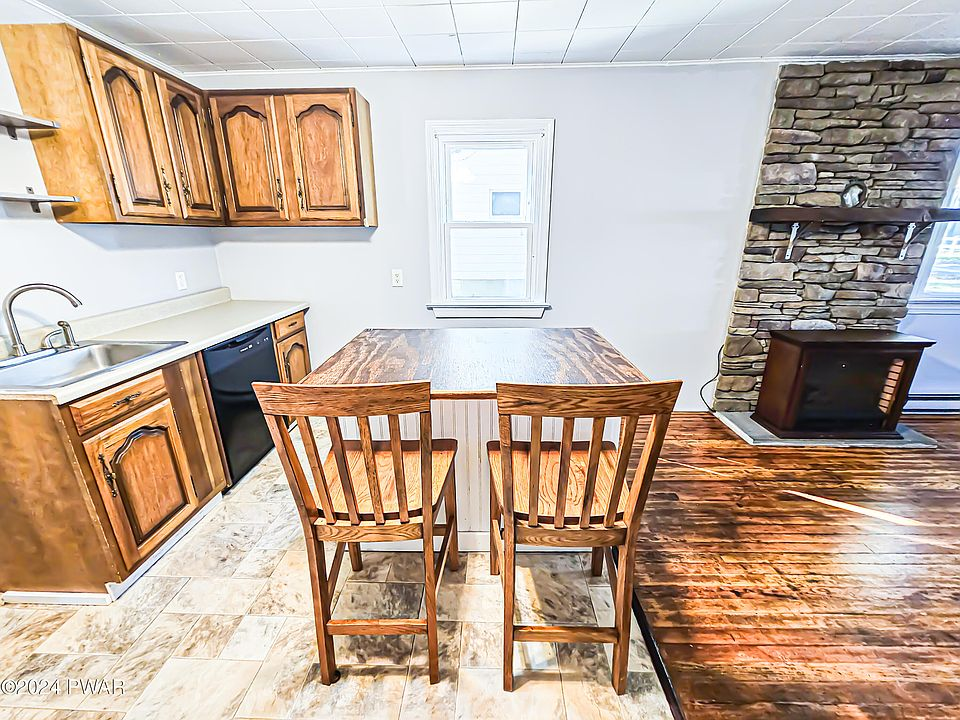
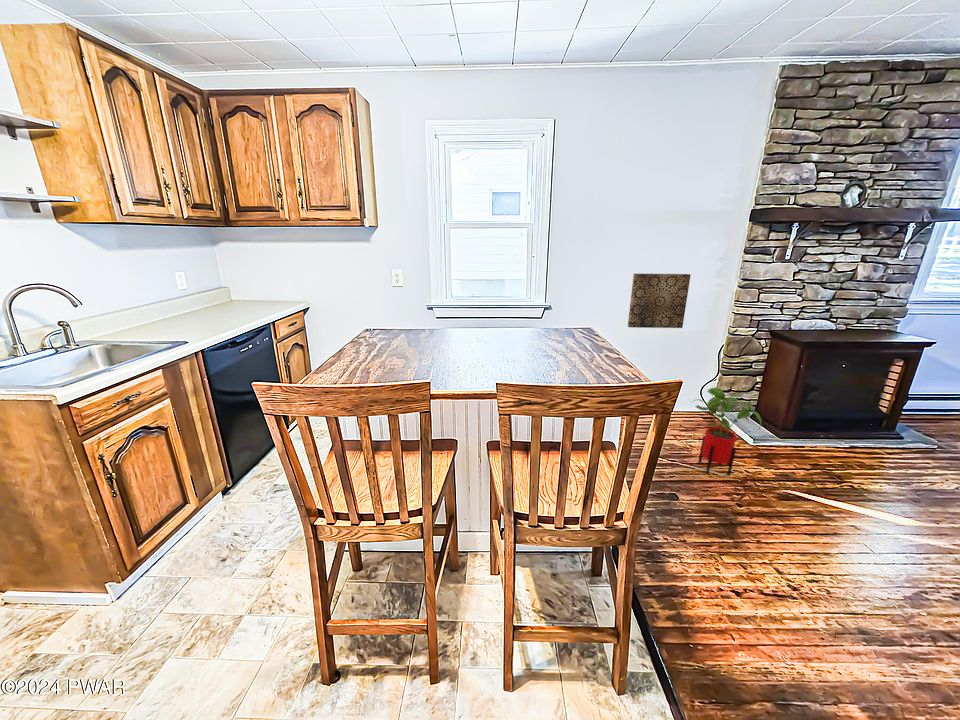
+ house plant (718, 428)
+ wall art (658, 301)
